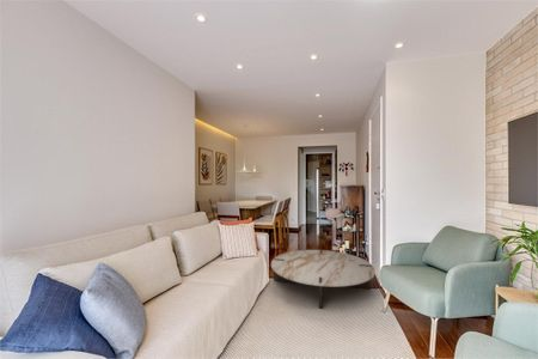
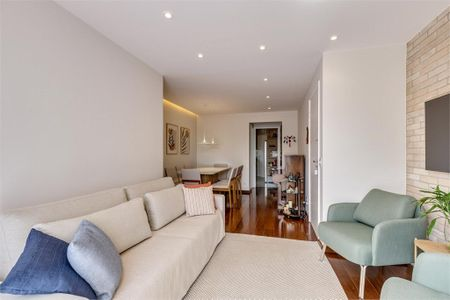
- coffee table (320, 274)
